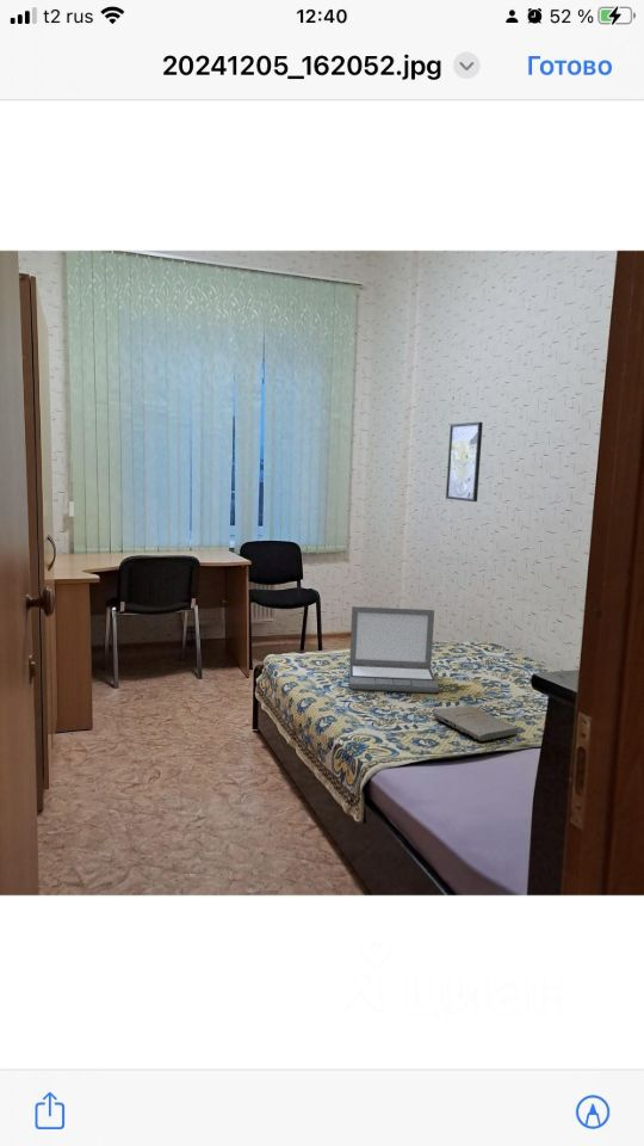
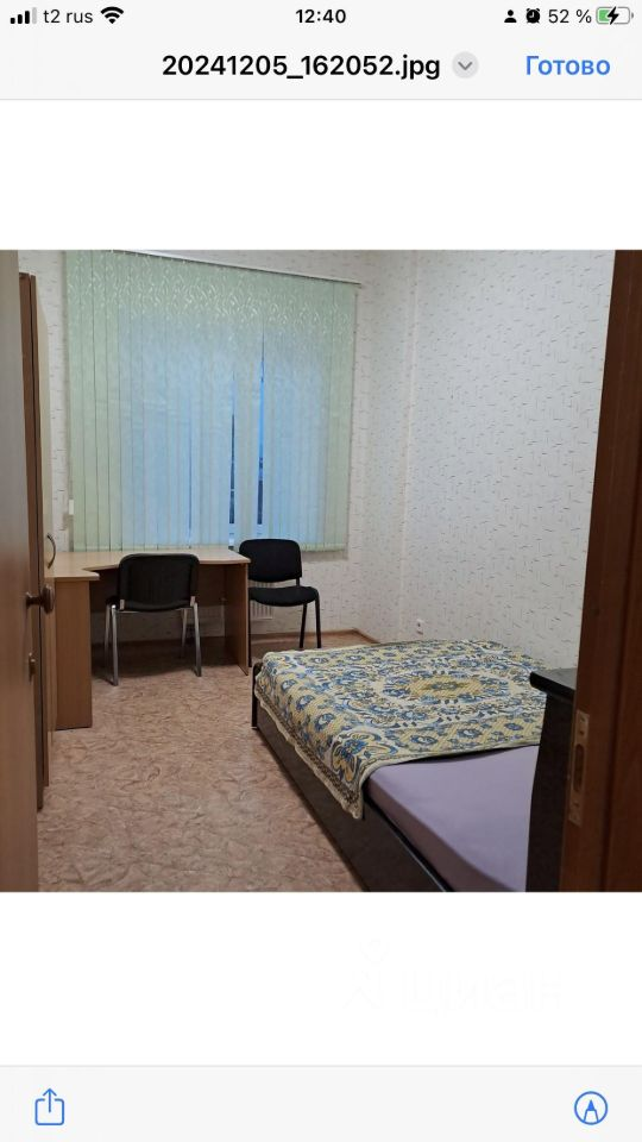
- laptop (392, 648)
- book (475, 722)
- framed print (463, 462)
